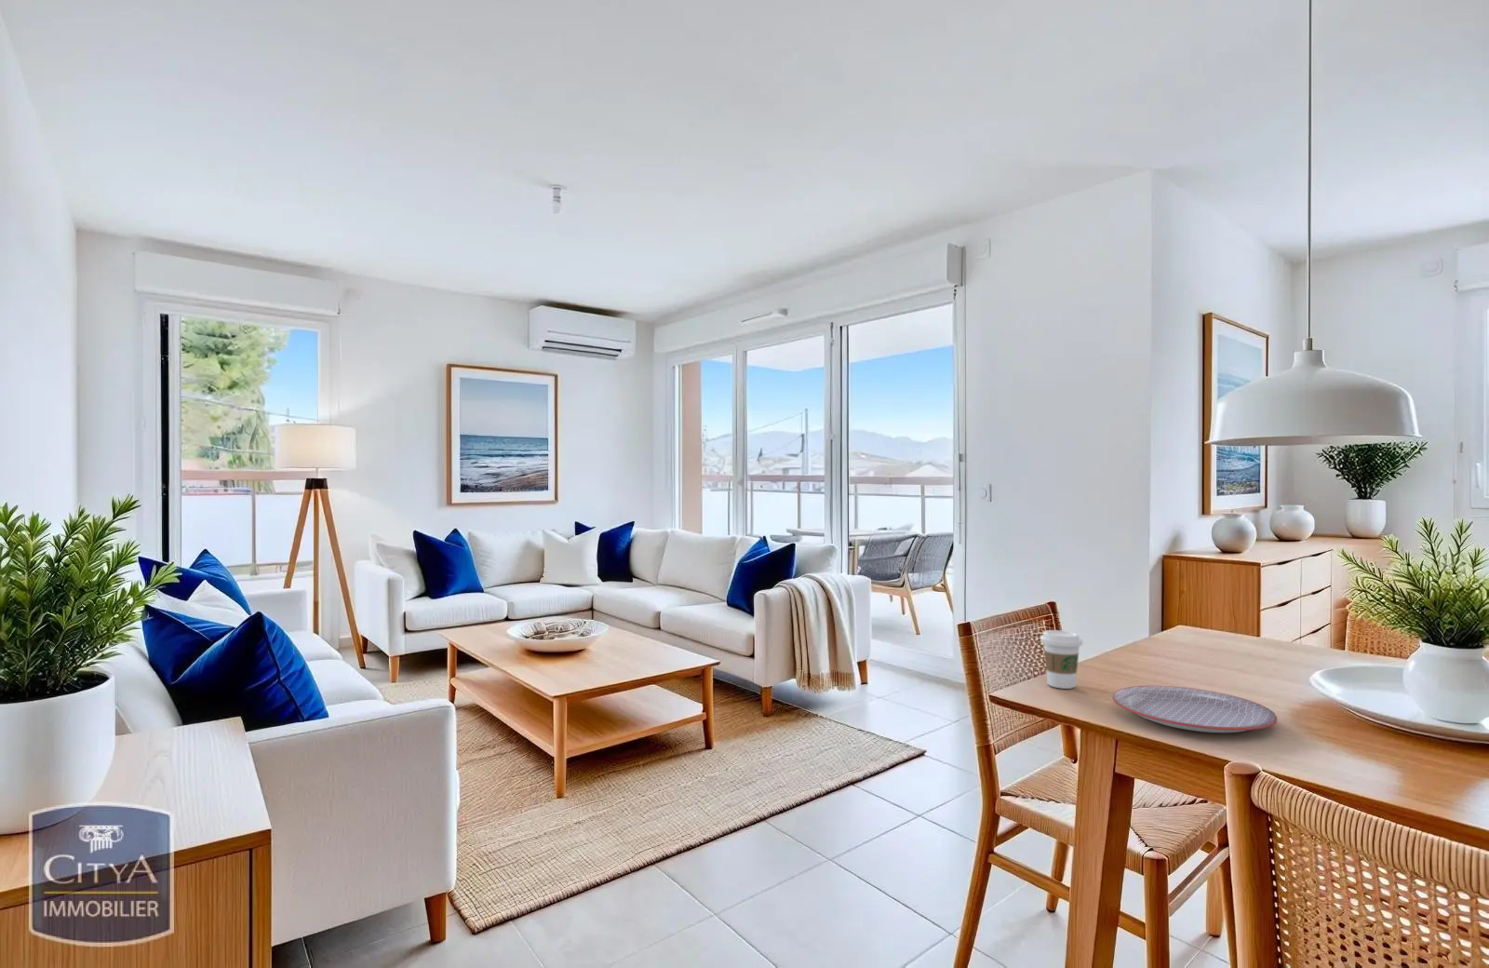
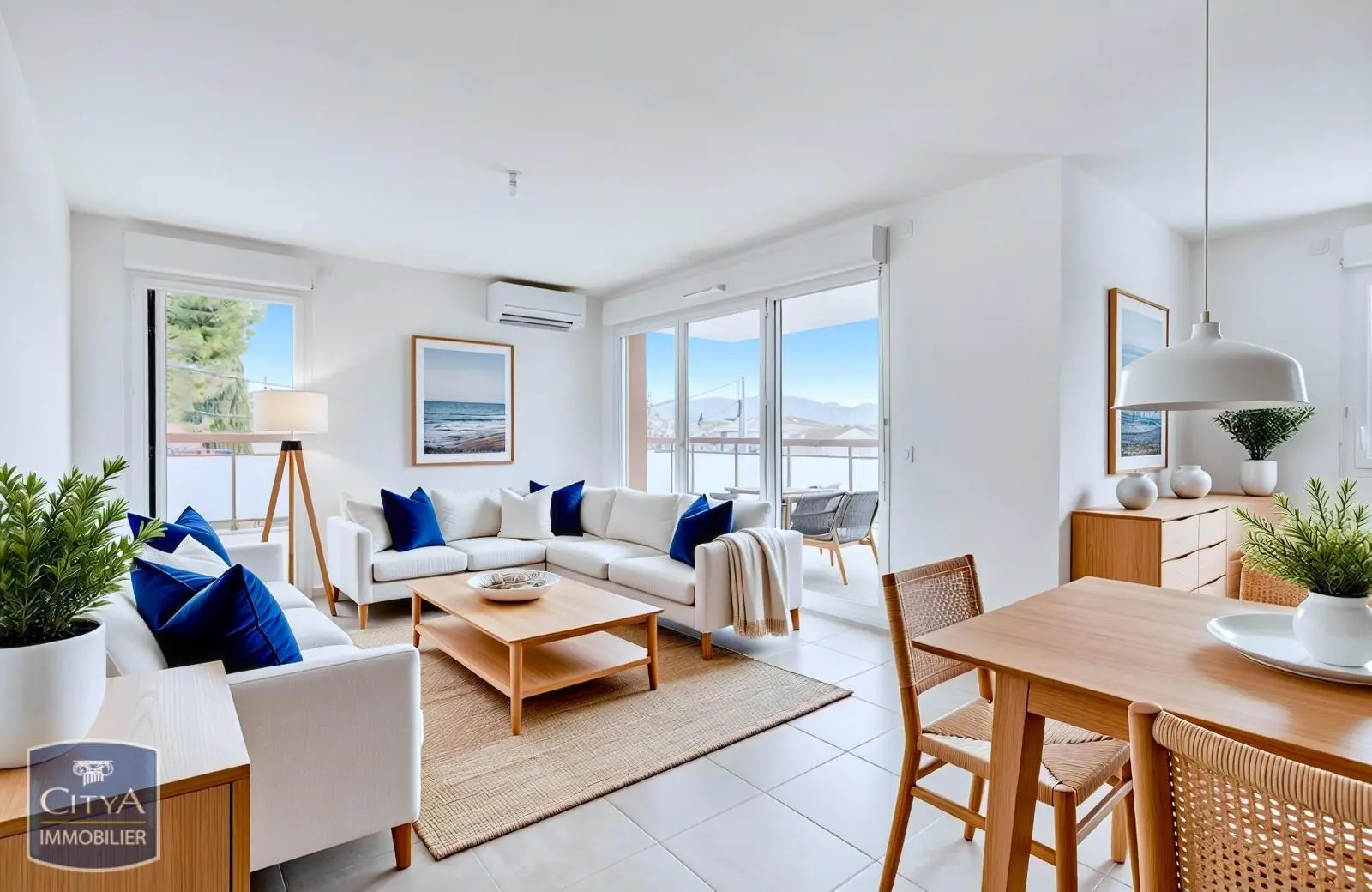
- coffee cup (1061, 658)
- plate (1191, 710)
